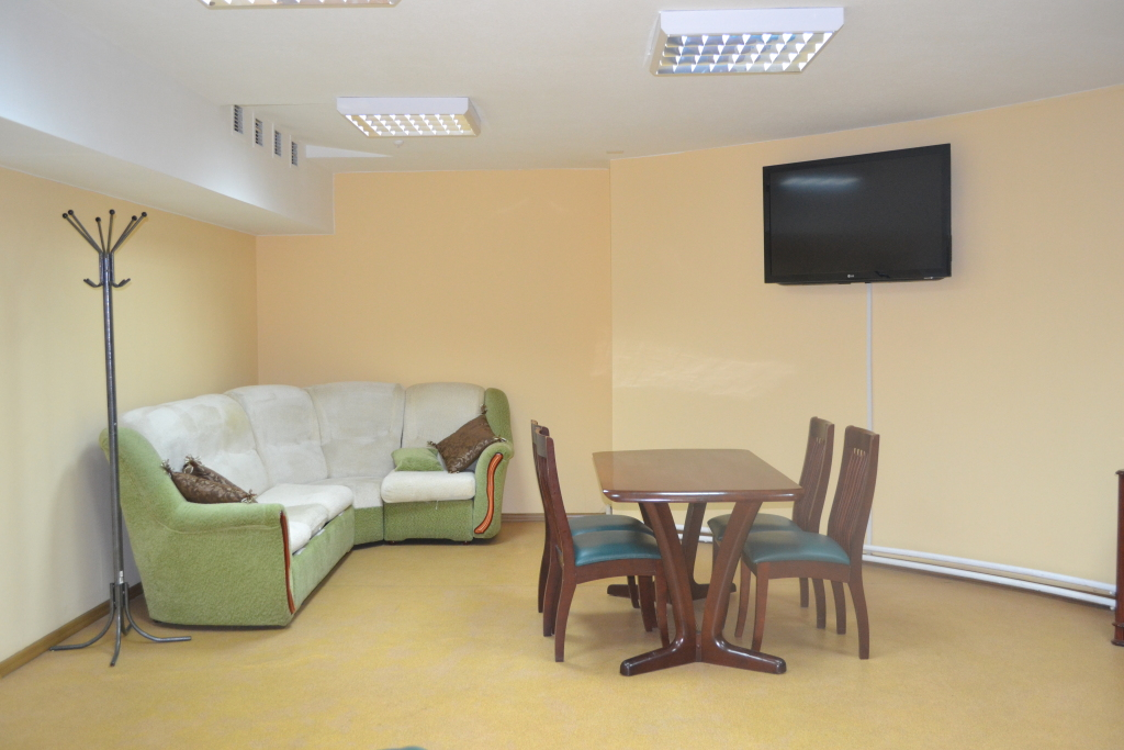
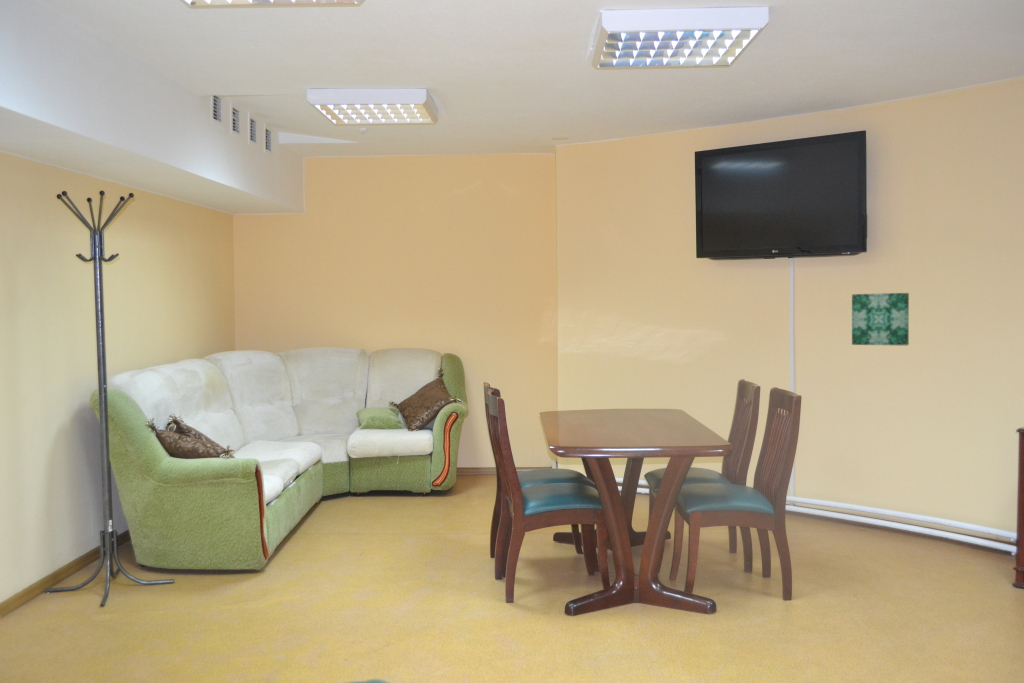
+ wall art (879, 319)
